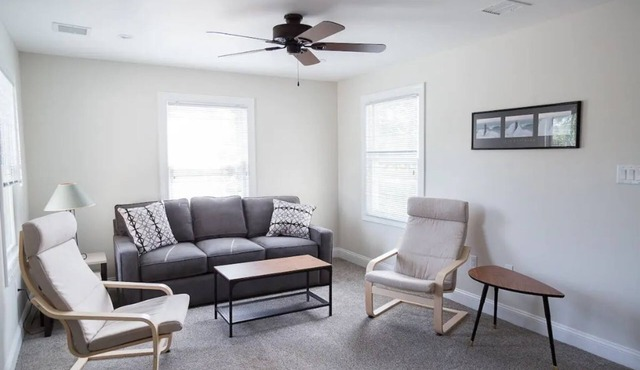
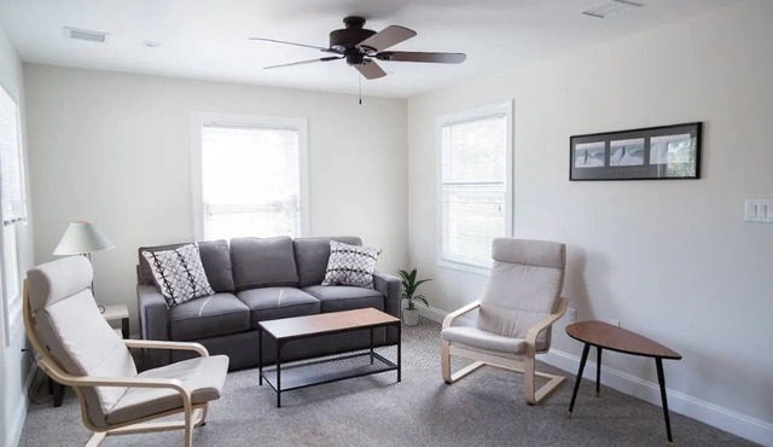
+ indoor plant (408, 295)
